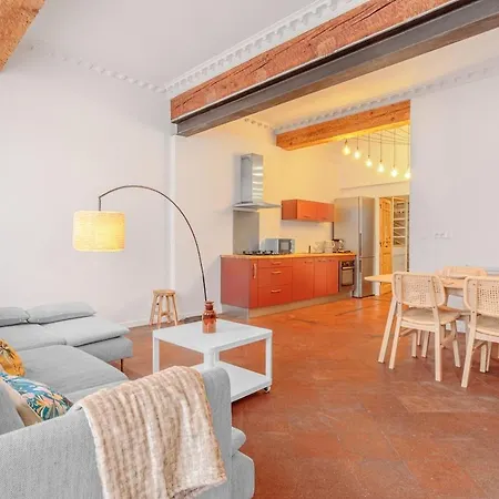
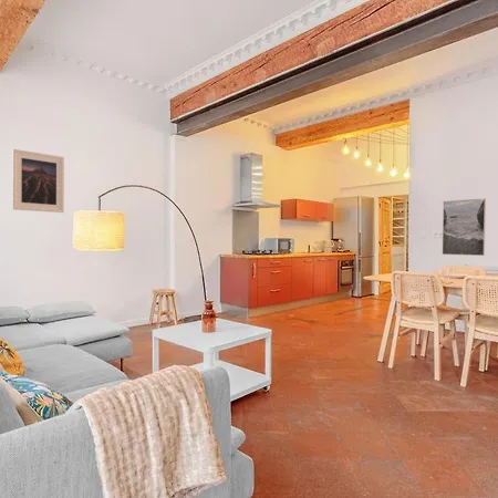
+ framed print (463, 227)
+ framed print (39, 181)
